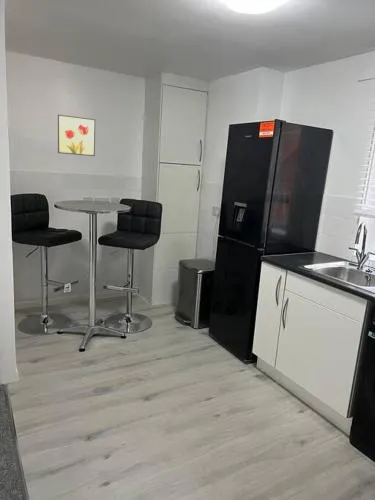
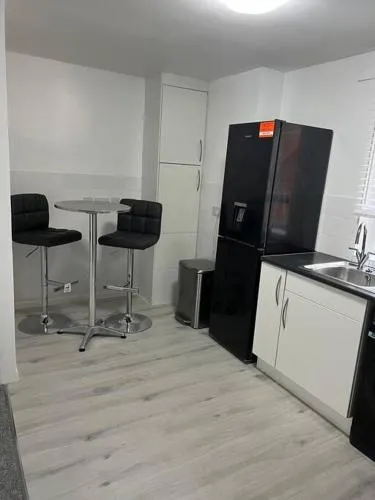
- wall art (76, 136)
